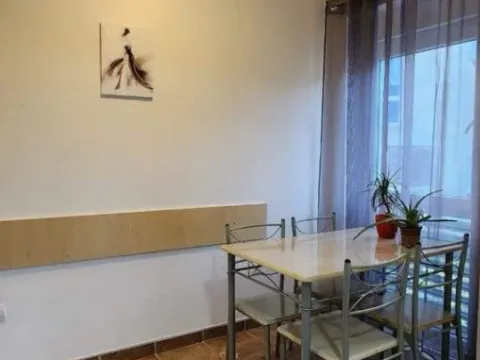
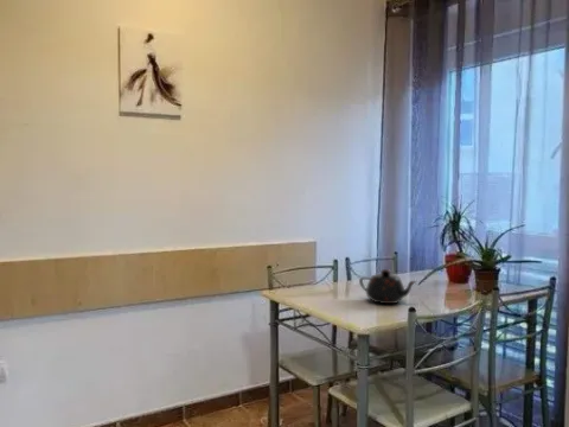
+ teapot (386, 285)
